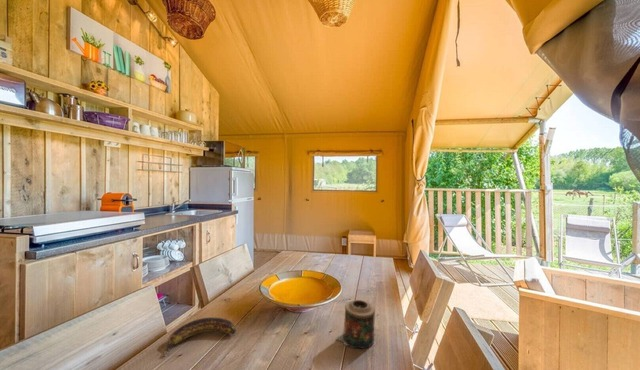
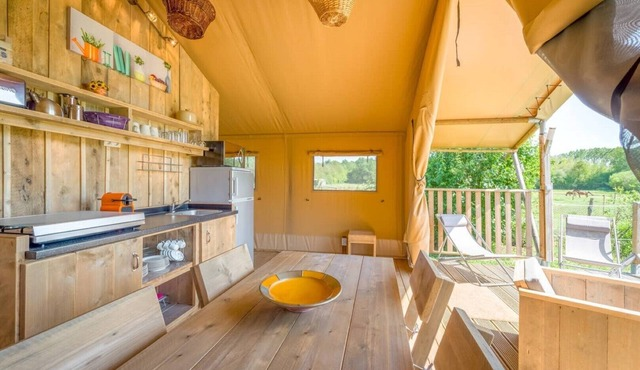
- candle (354, 320)
- banana (200, 330)
